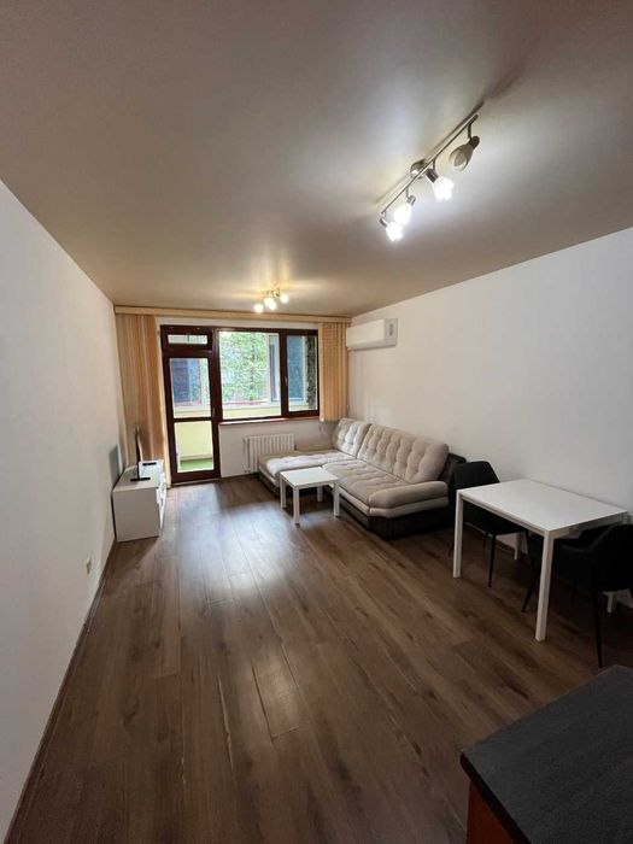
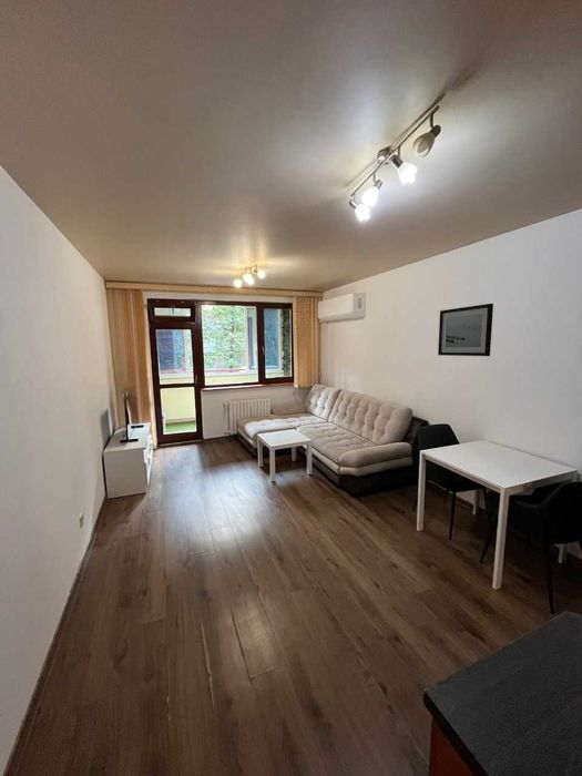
+ wall art (462, 331)
